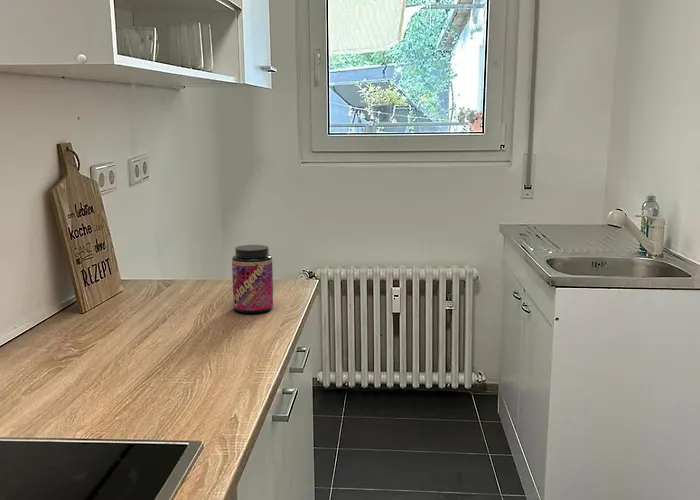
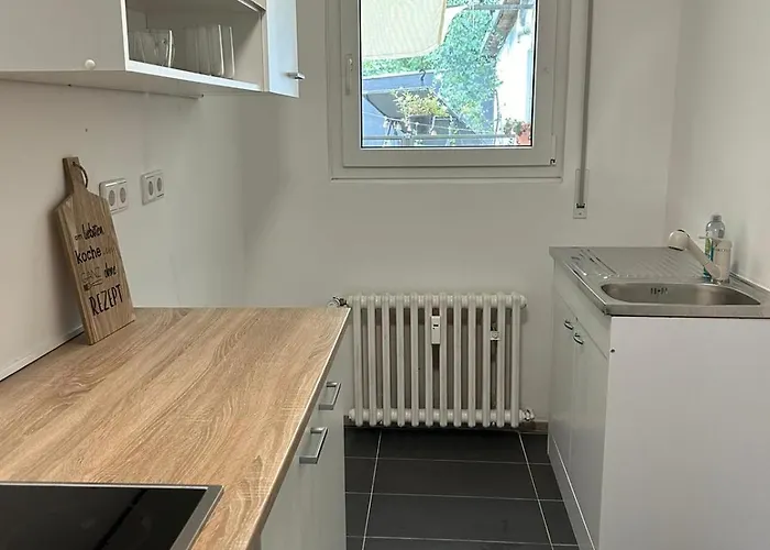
- jar (252, 278)
